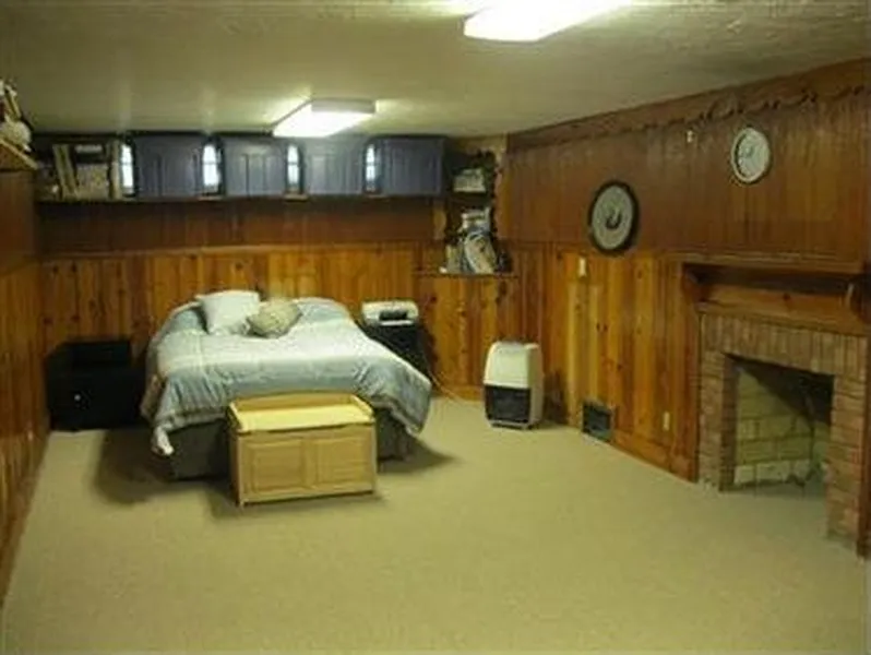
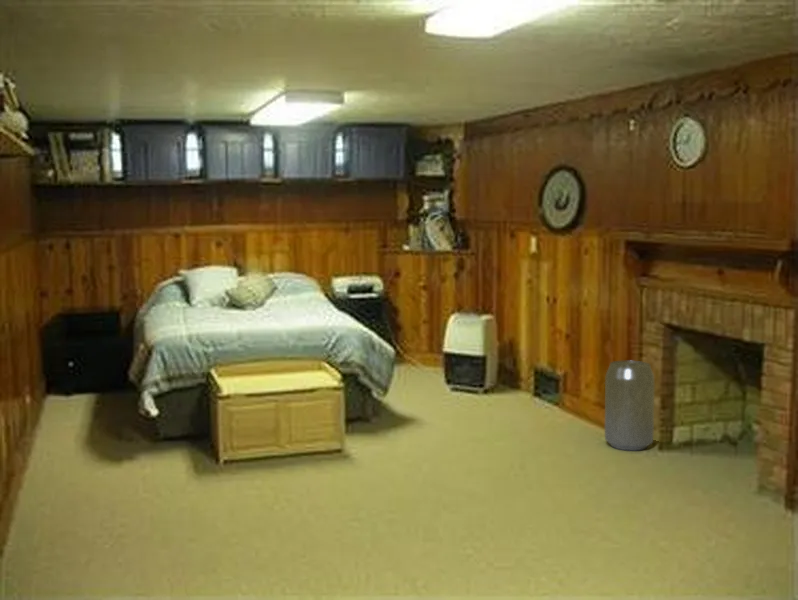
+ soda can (629, 405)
